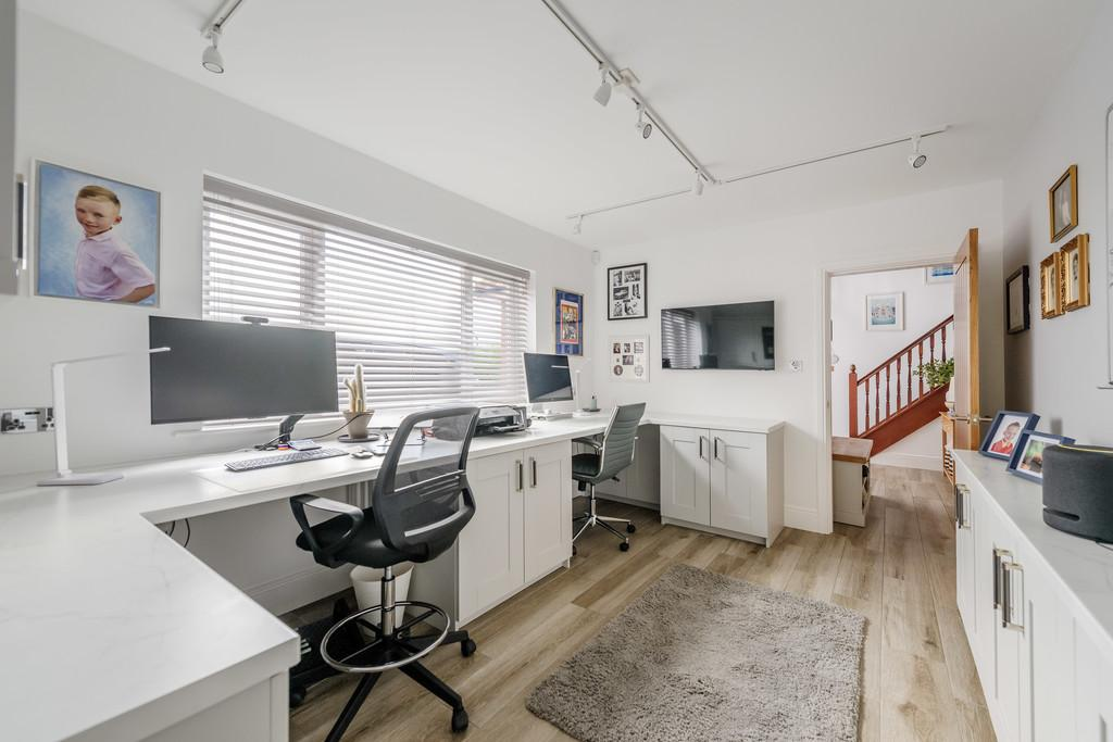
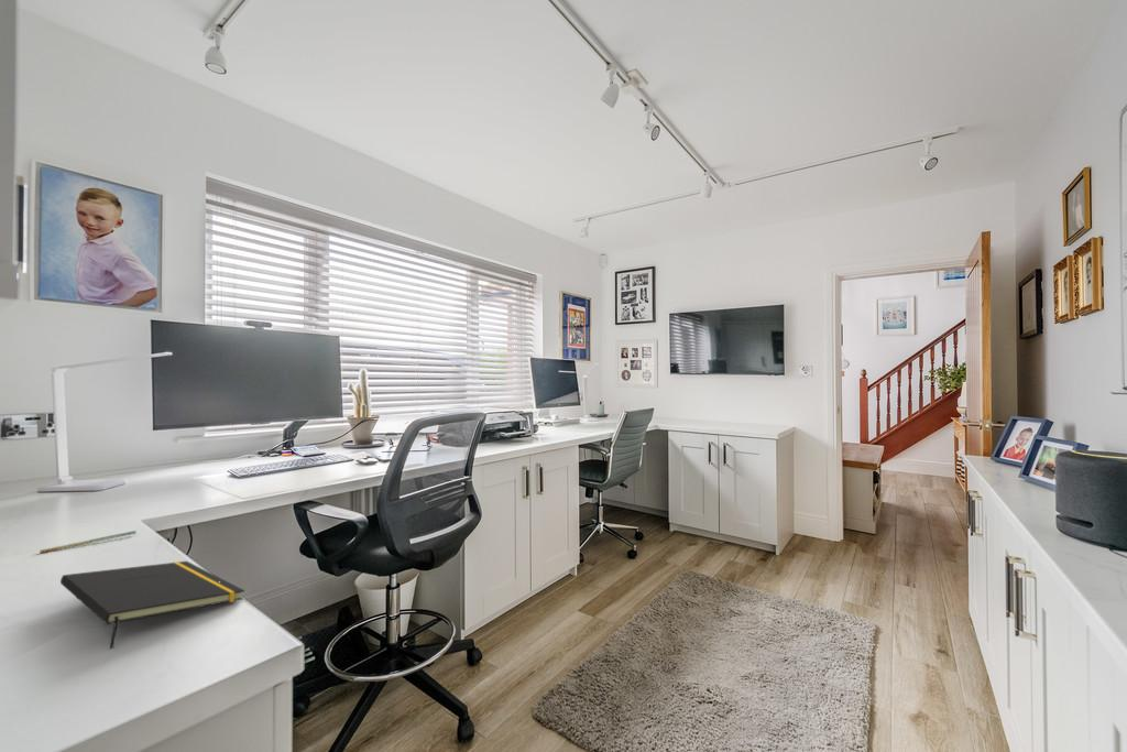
+ notepad (153, 587)
+ pen (90, 541)
